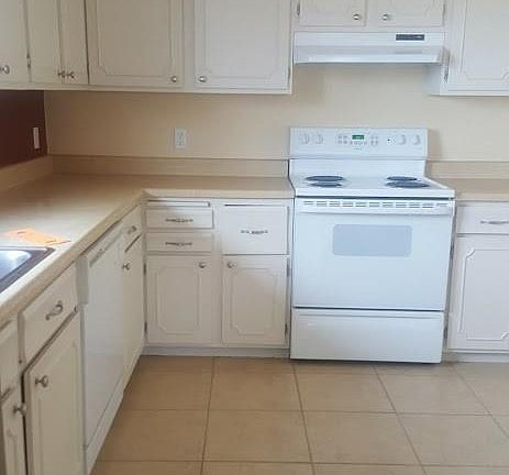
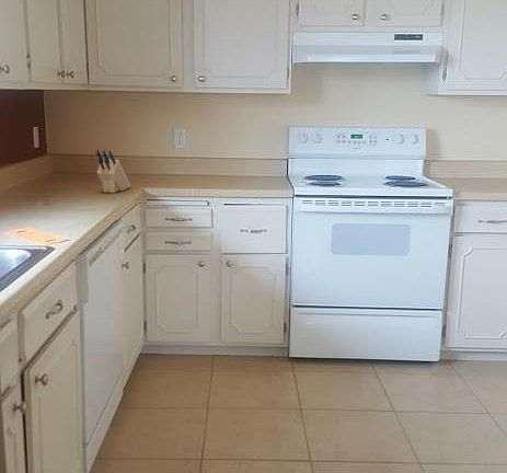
+ knife block (112, 169)
